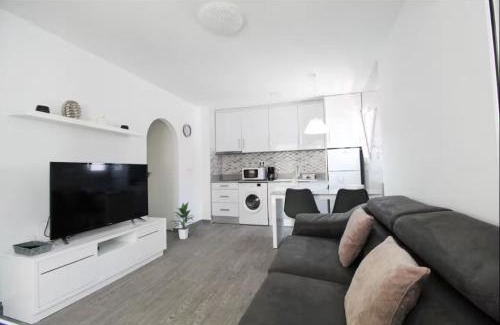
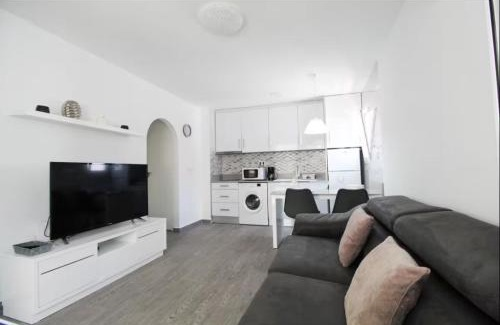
- indoor plant (183, 220)
